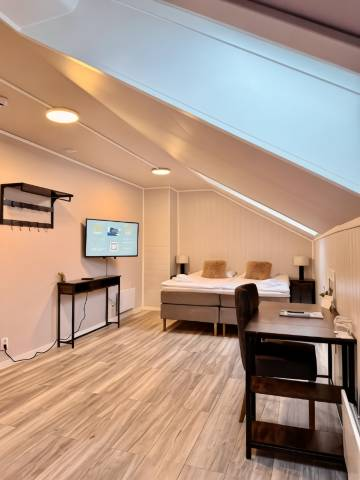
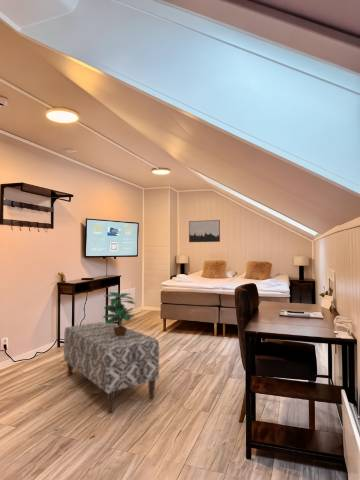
+ wall art (204, 231)
+ bench (107, 359)
+ potted plant (119, 313)
